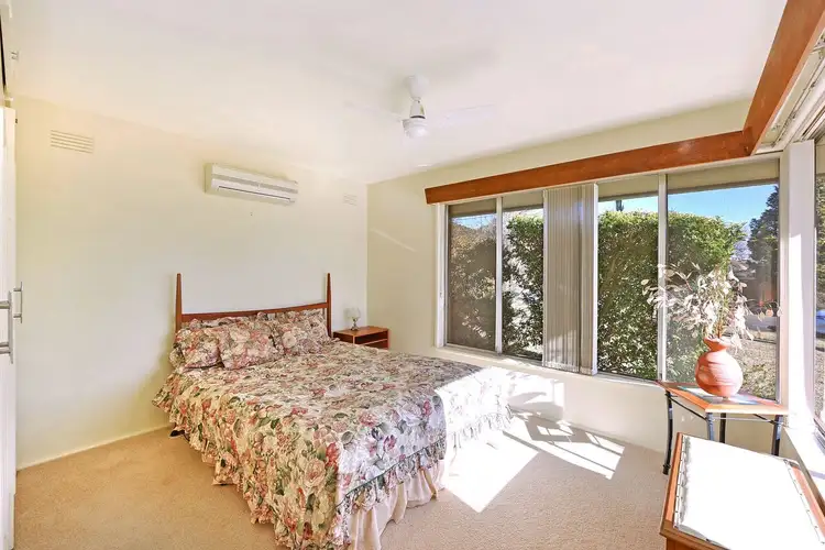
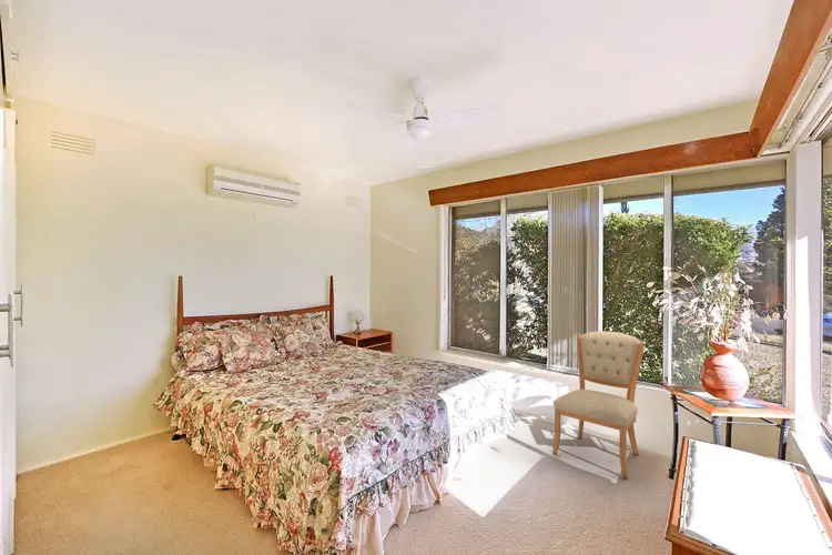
+ chair (600, 393)
